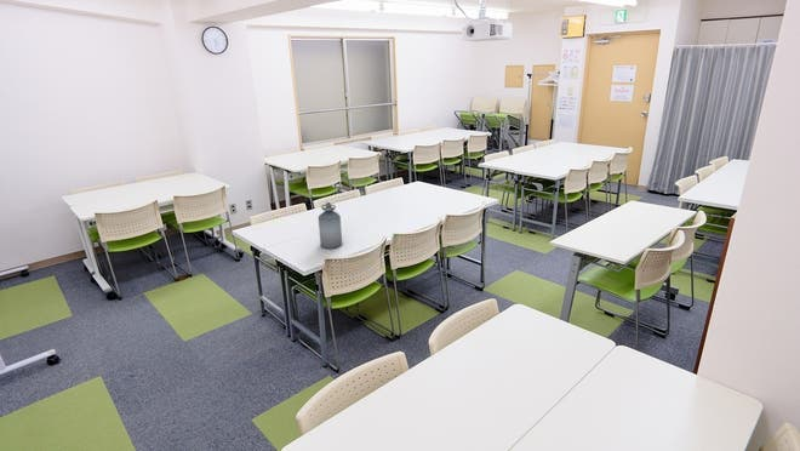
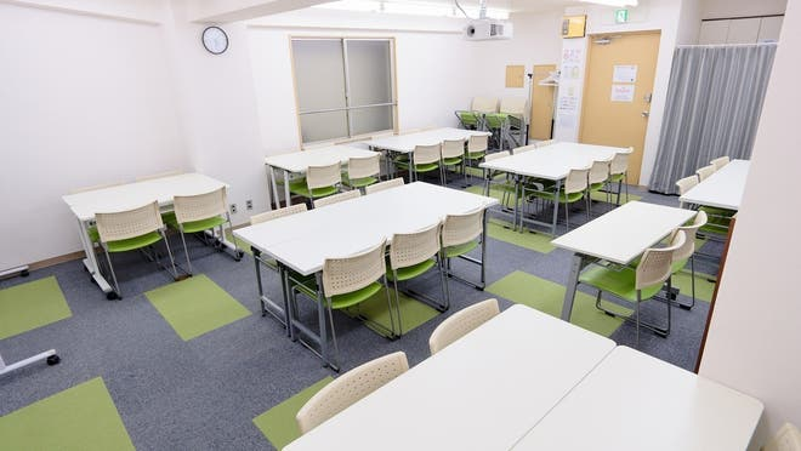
- bottle (330, 223)
